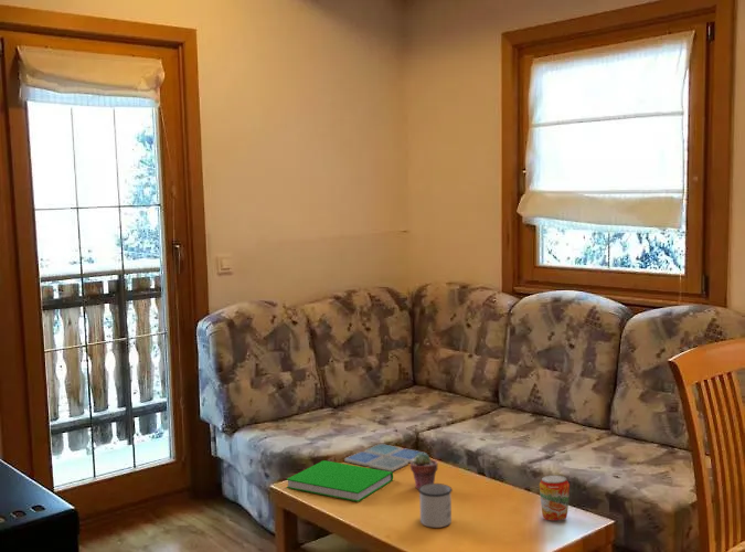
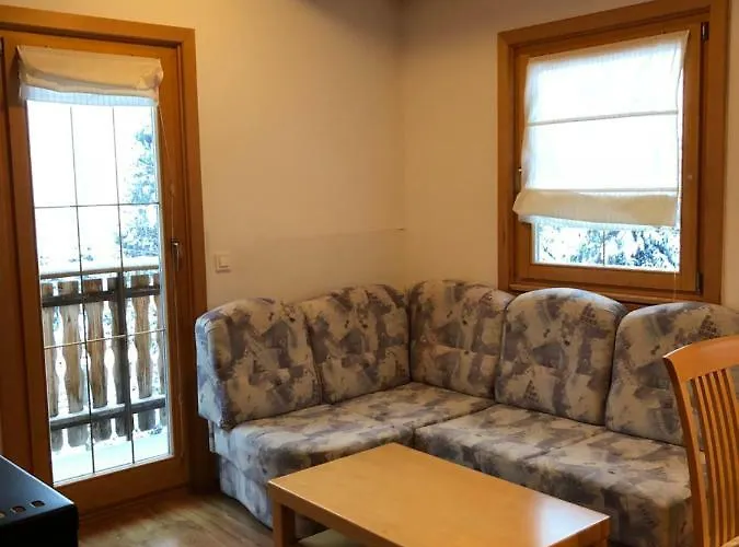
- beverage can (554, 498)
- drink coaster (385, 456)
- mug (435, 502)
- book (340, 479)
- potted succulent (424, 469)
